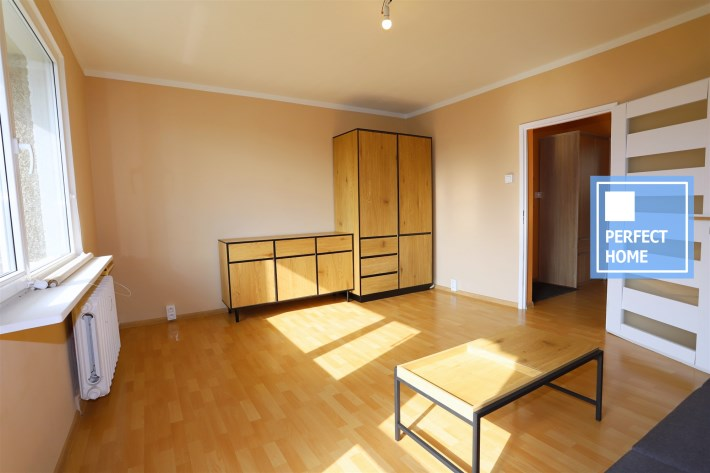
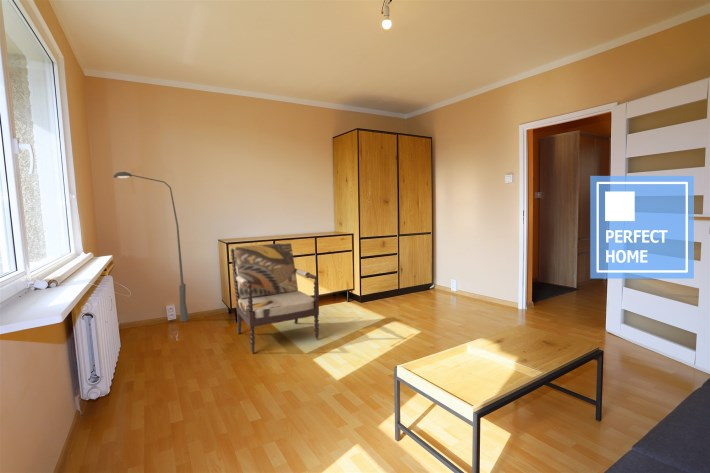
+ floor lamp (178, 249)
+ armchair (273, 290)
